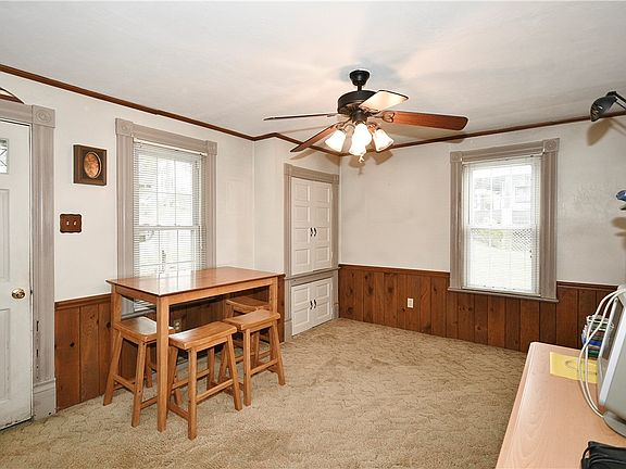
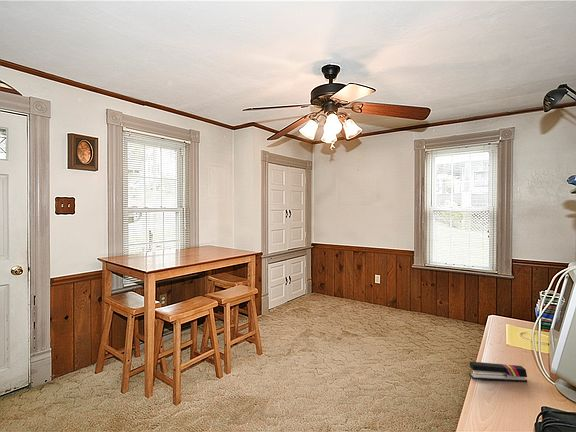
+ stapler (497, 371)
